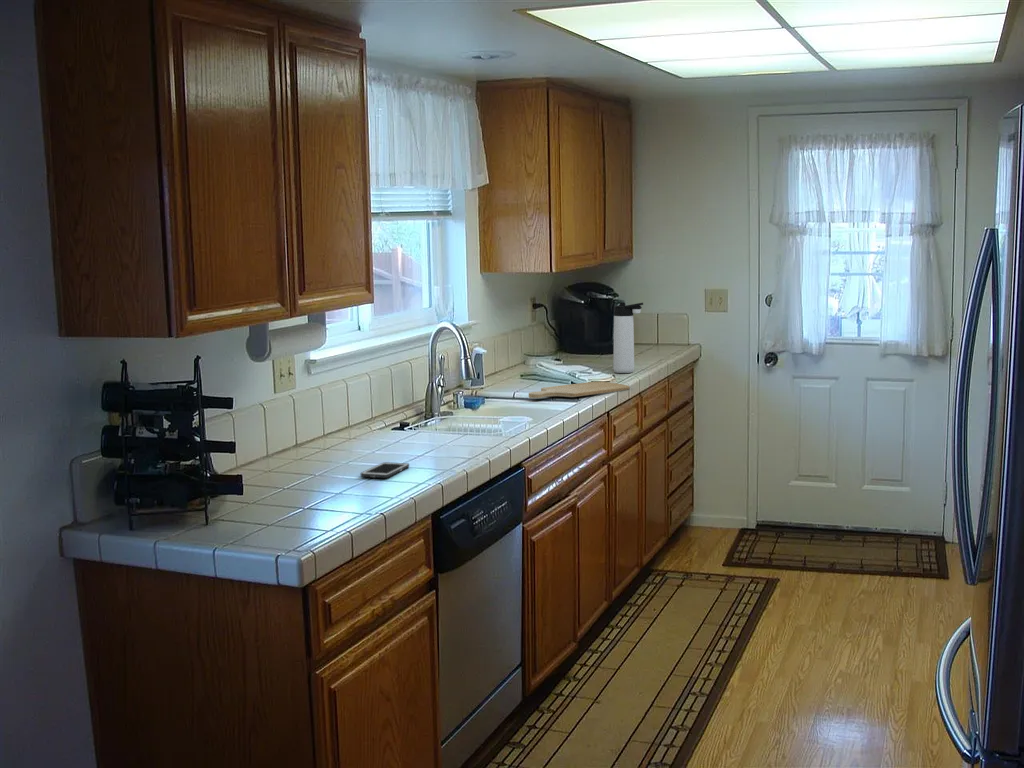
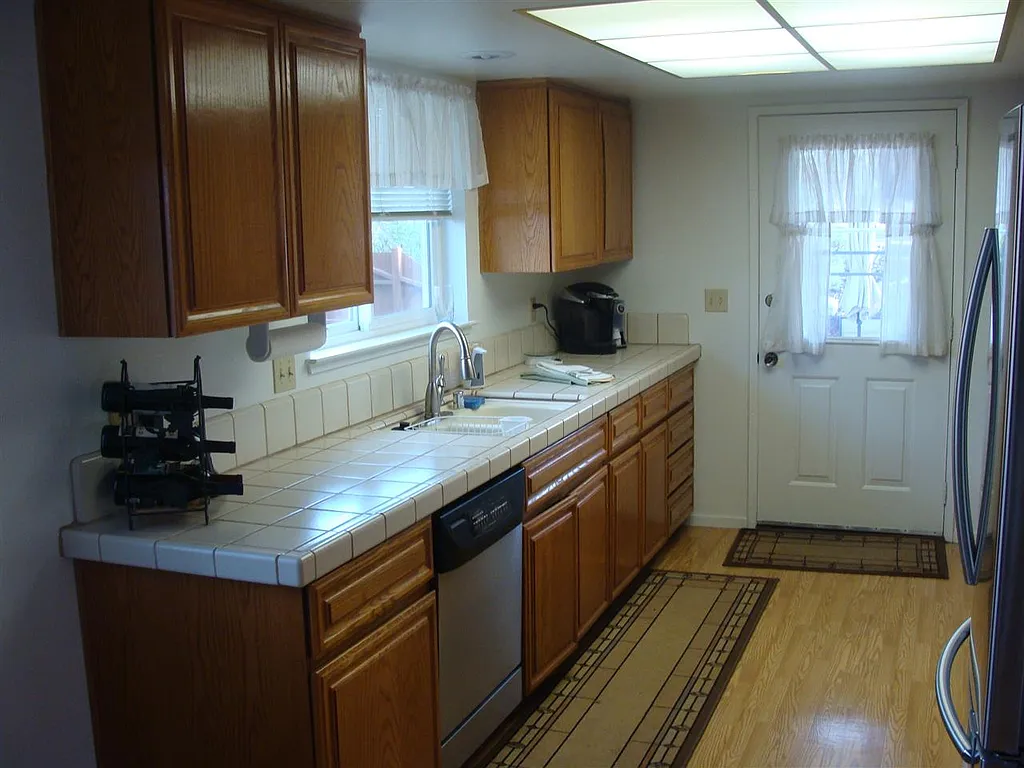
- thermos bottle (628, 337)
- chopping board (573, 390)
- cell phone (385, 470)
